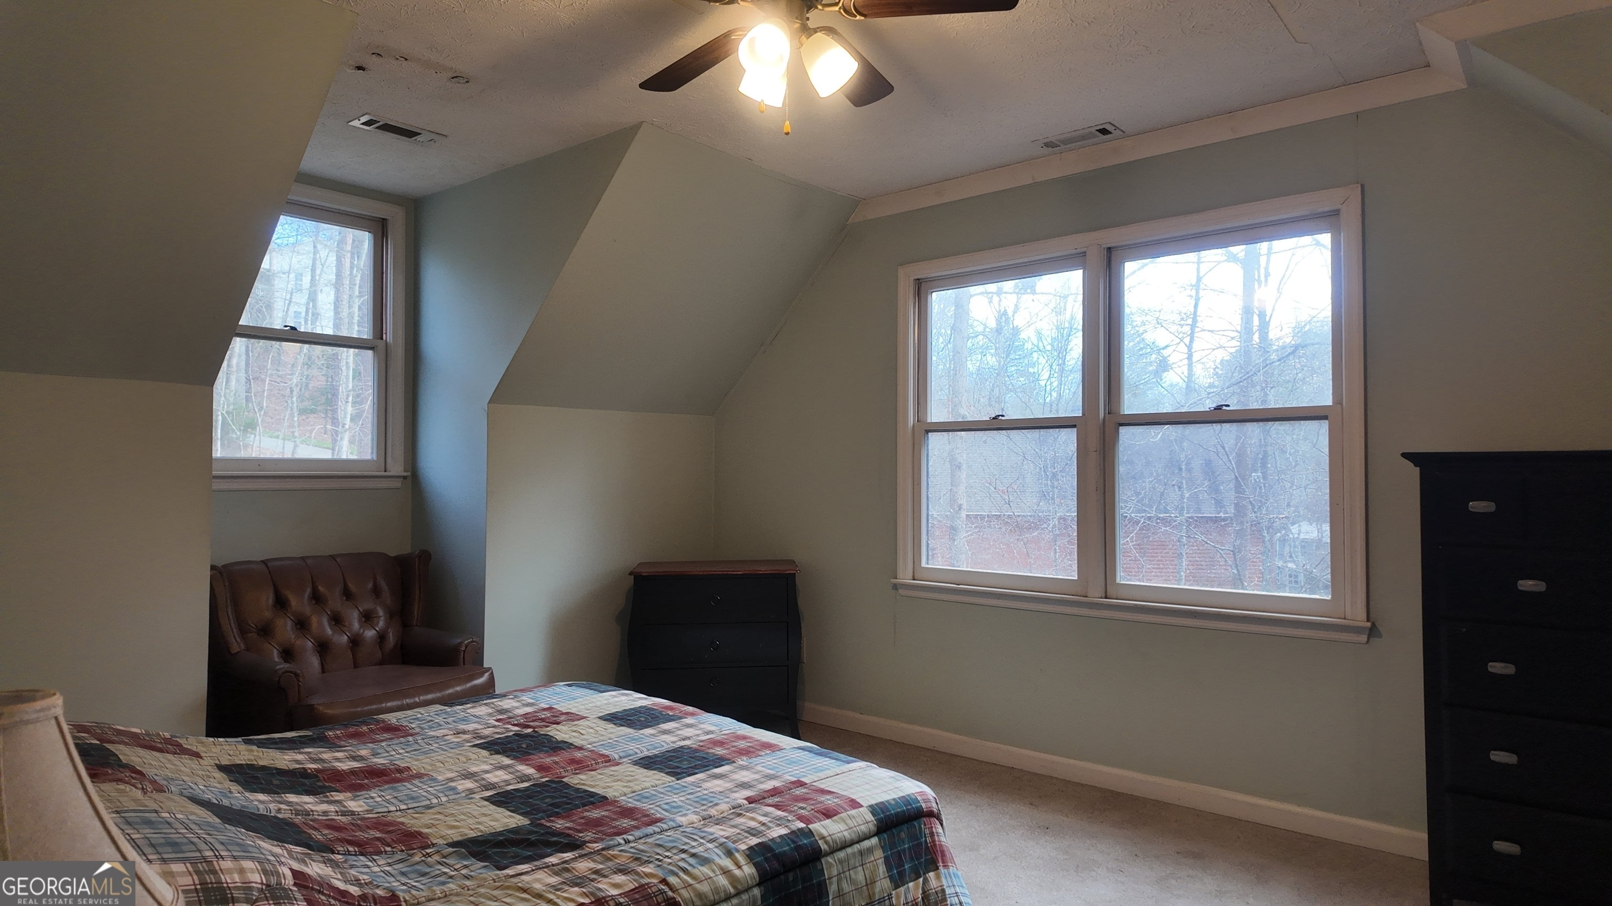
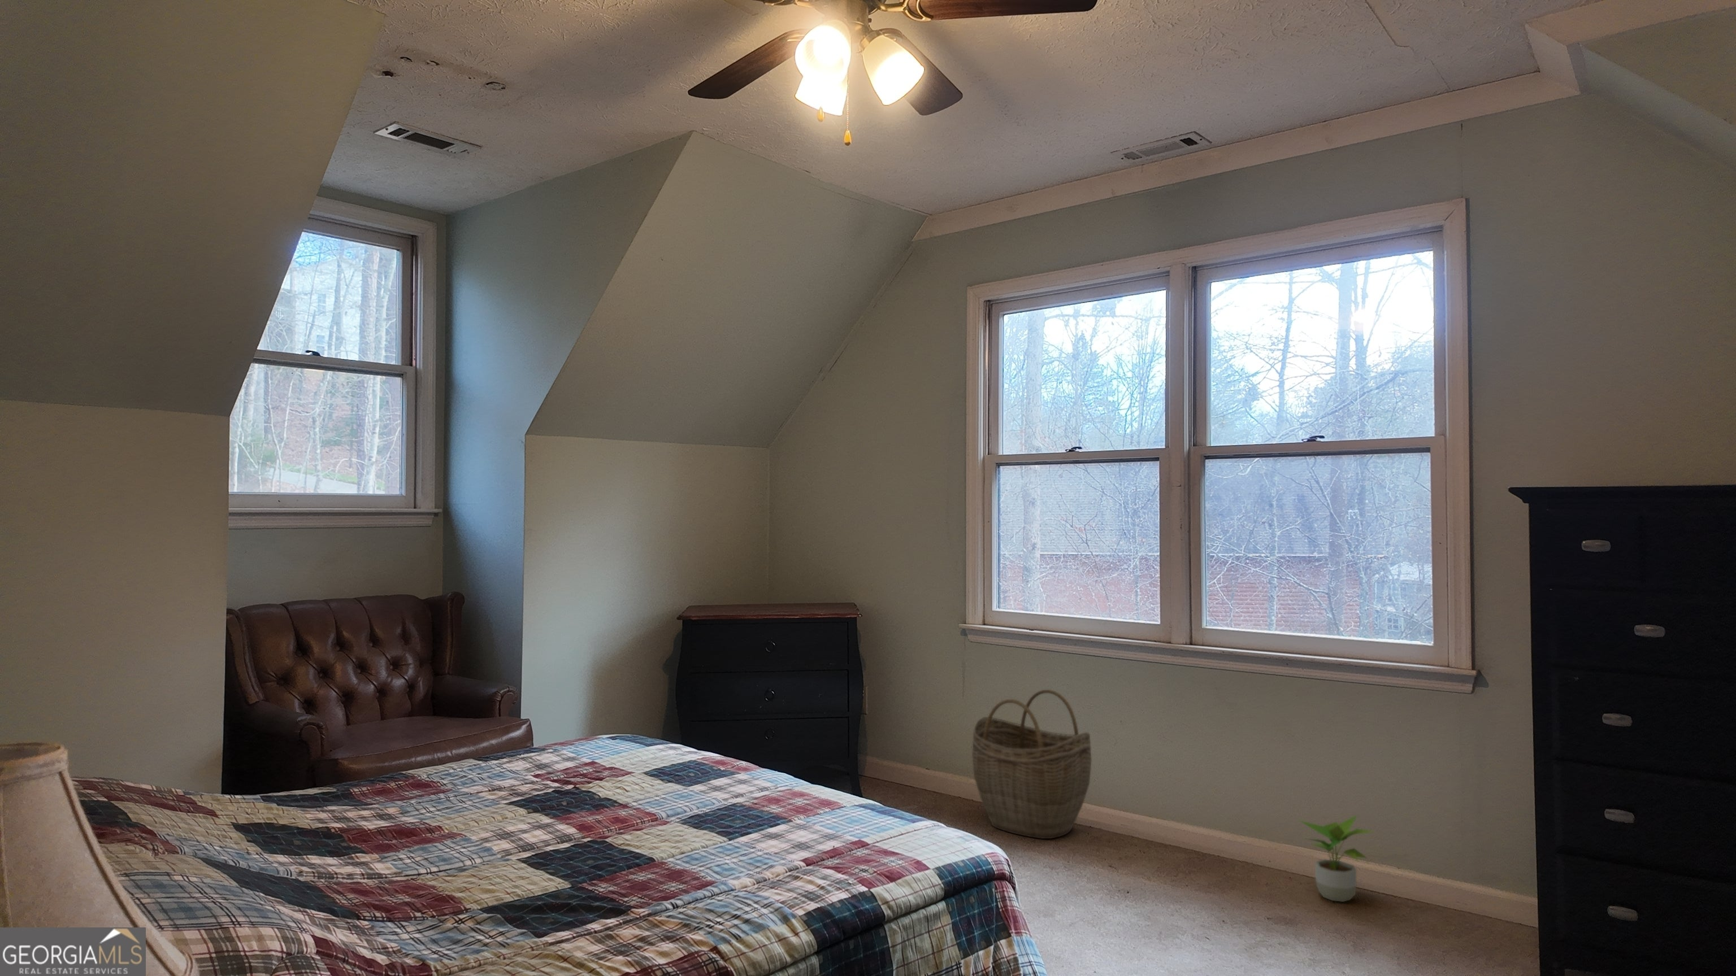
+ woven basket (1030, 760)
+ potted plant (1337, 854)
